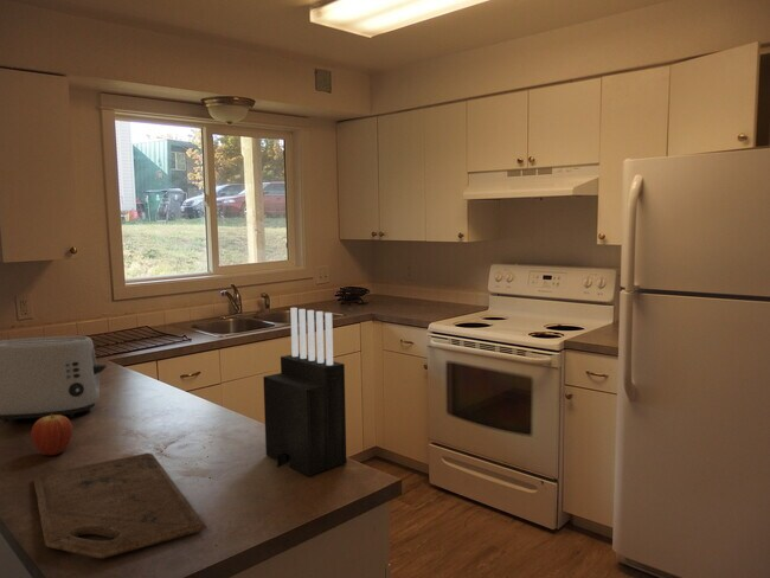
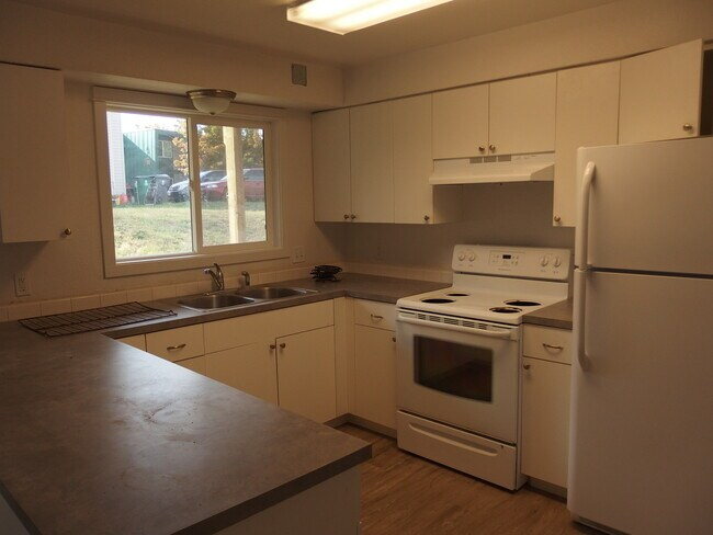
- cutting board (111, 500)
- knife block (299, 387)
- toaster (41, 378)
- fruit (52, 432)
